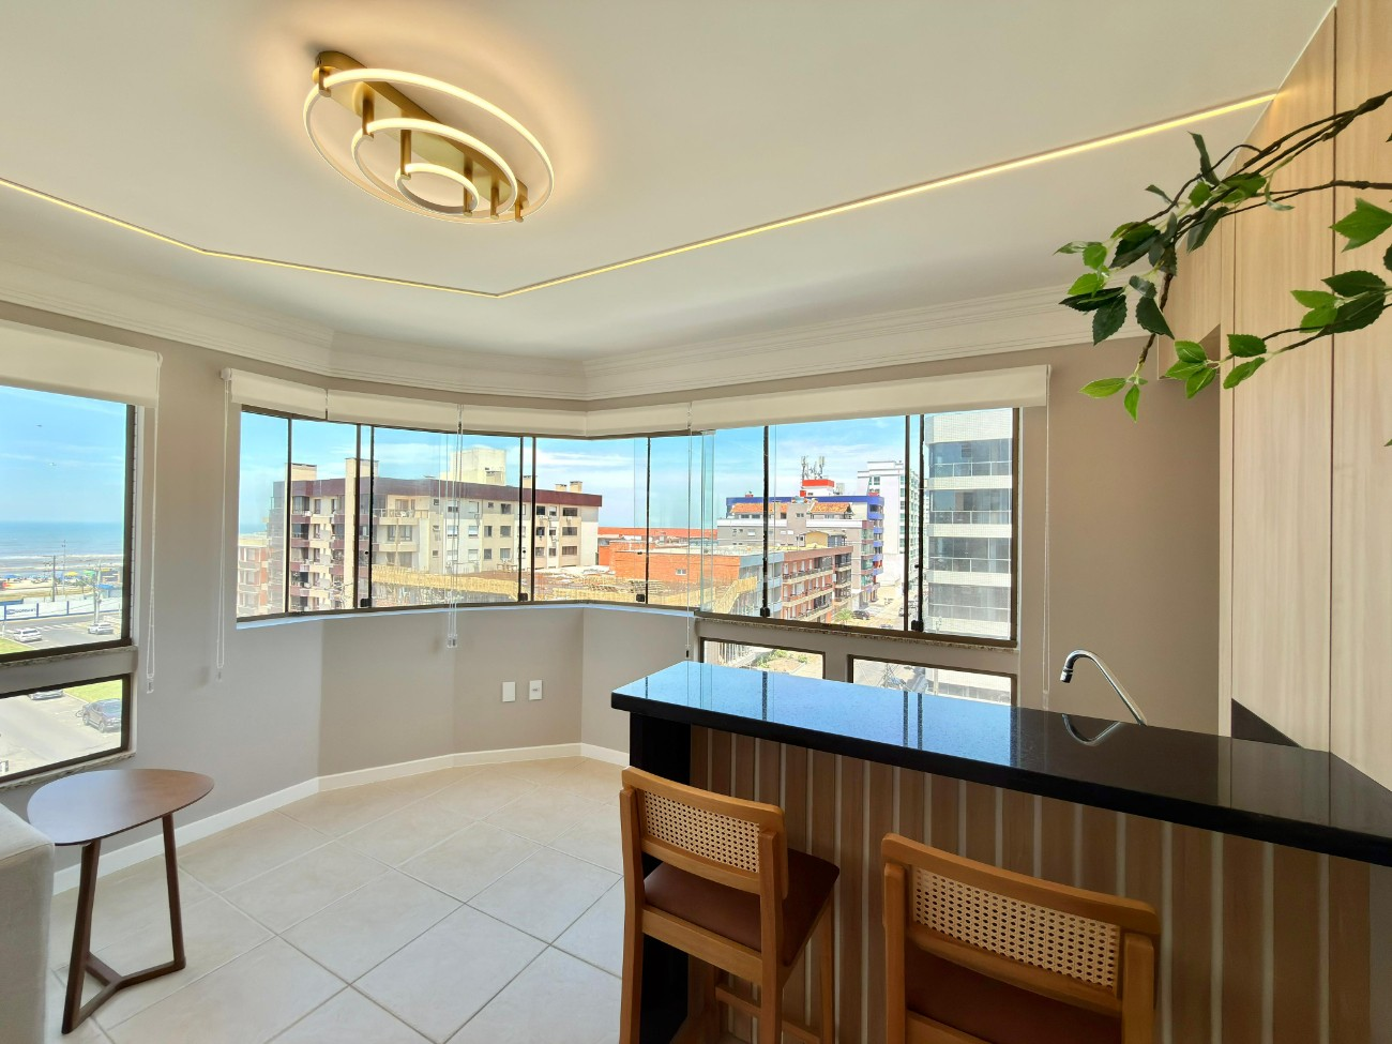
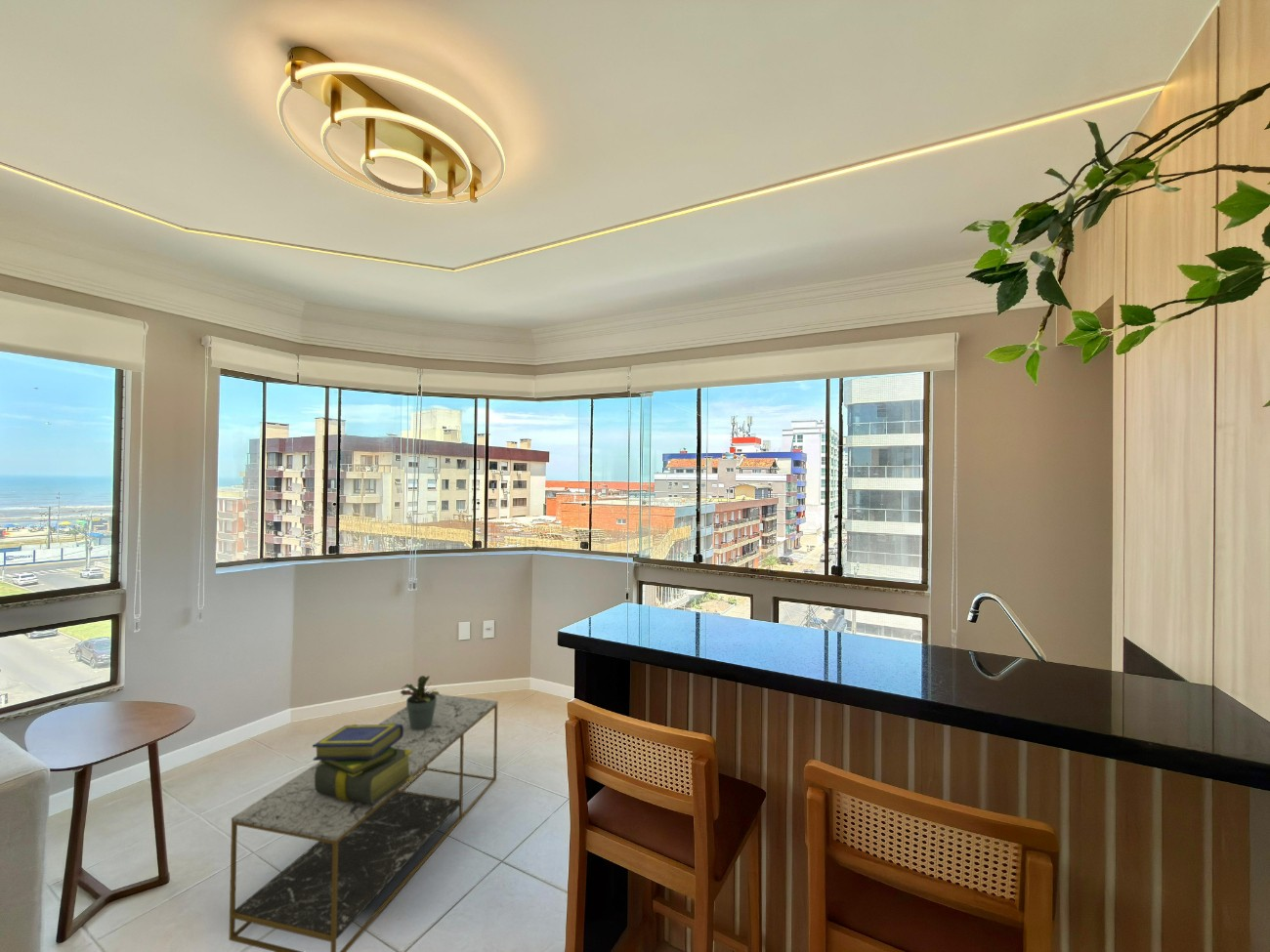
+ coffee table (392, 795)
+ potted plant (417, 700)
+ stack of books (360, 759)
